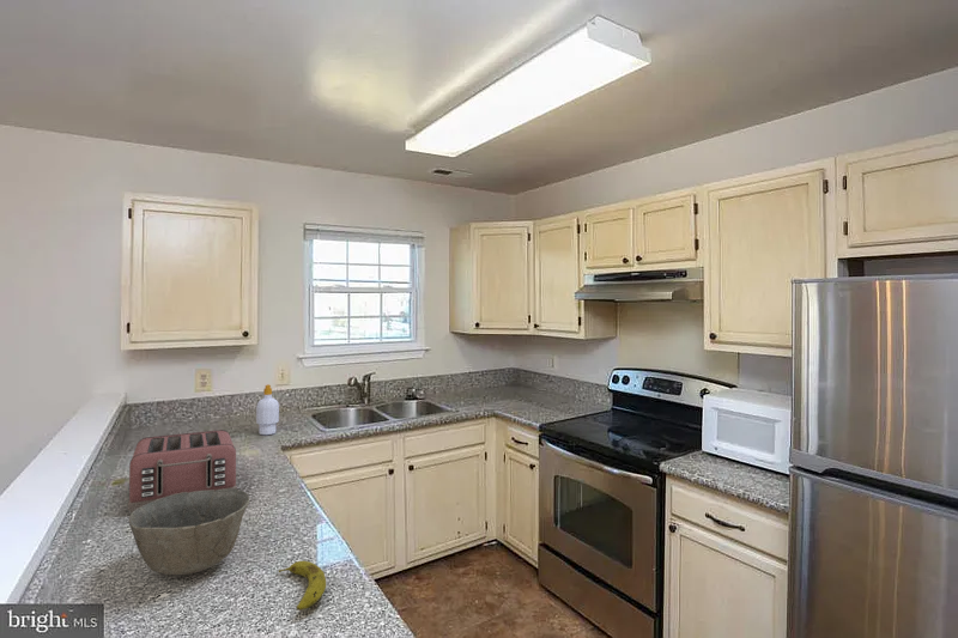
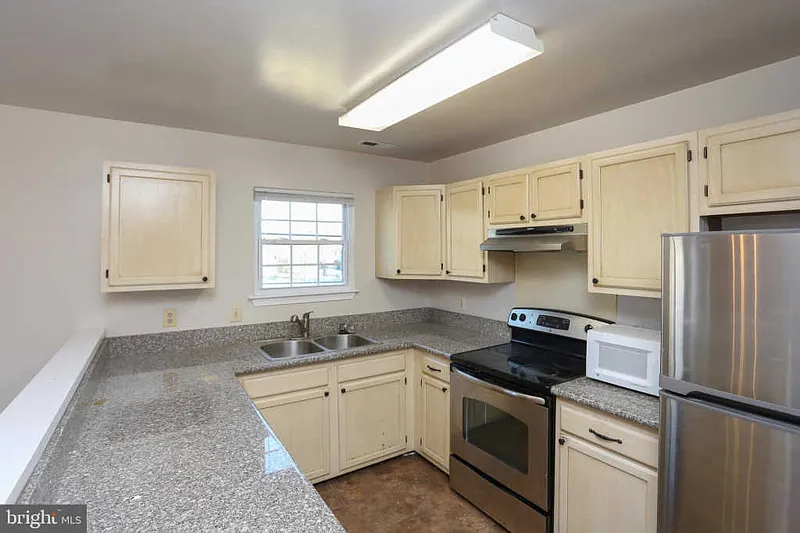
- toaster (184, 466)
- fruit (308, 585)
- soap bottle (267, 409)
- bowl (193, 534)
